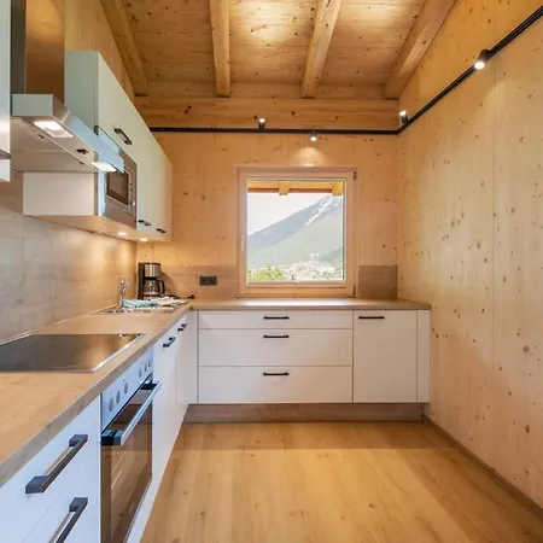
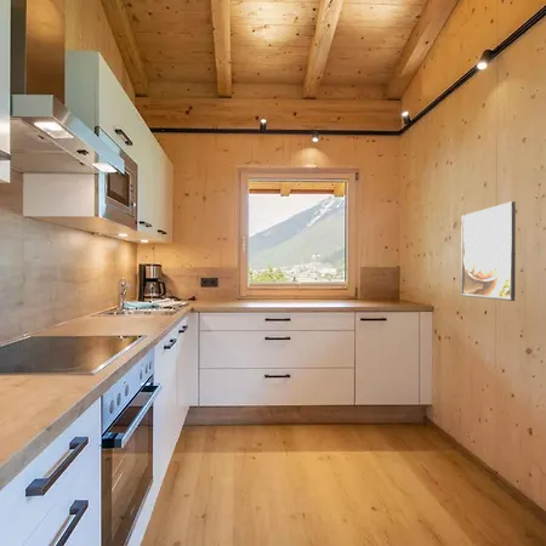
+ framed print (485, 254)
